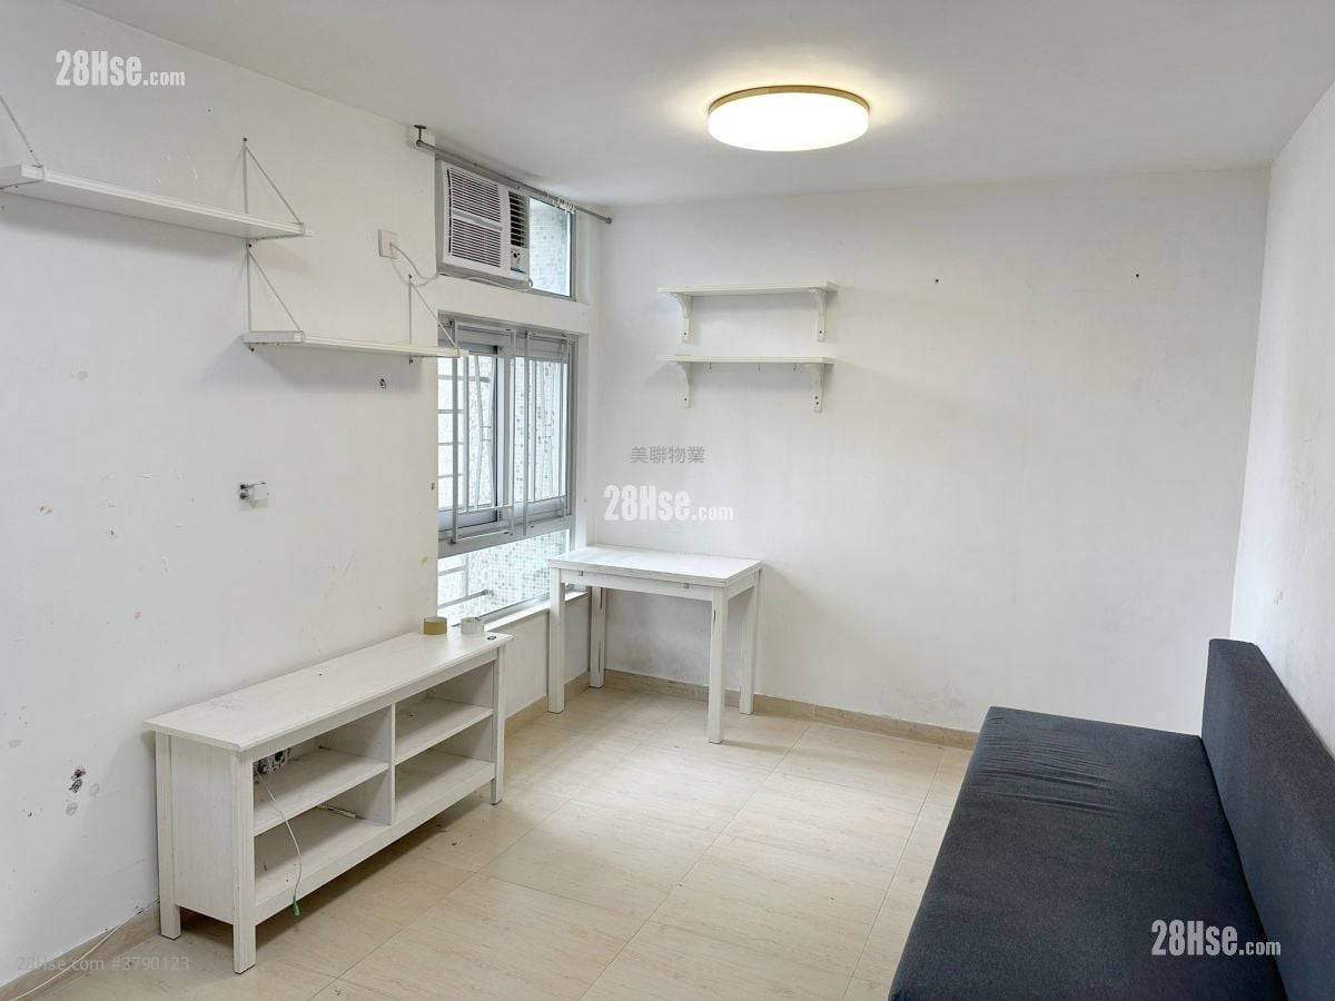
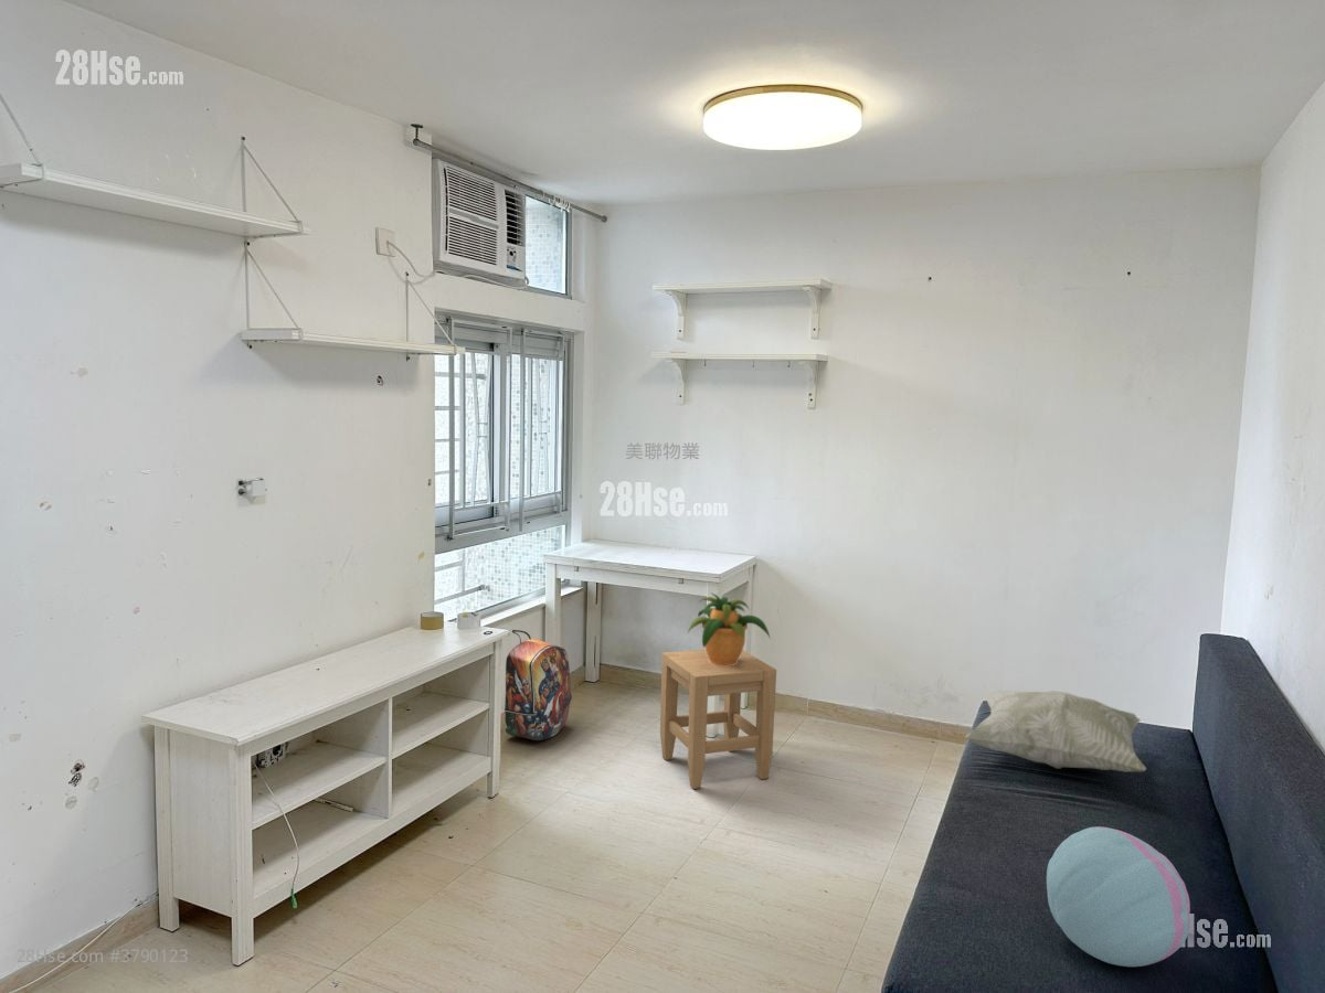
+ cushion (1115, 894)
+ decorative pillow (1056, 727)
+ backpack (536, 683)
+ stool (716, 714)
+ potted plant (721, 626)
